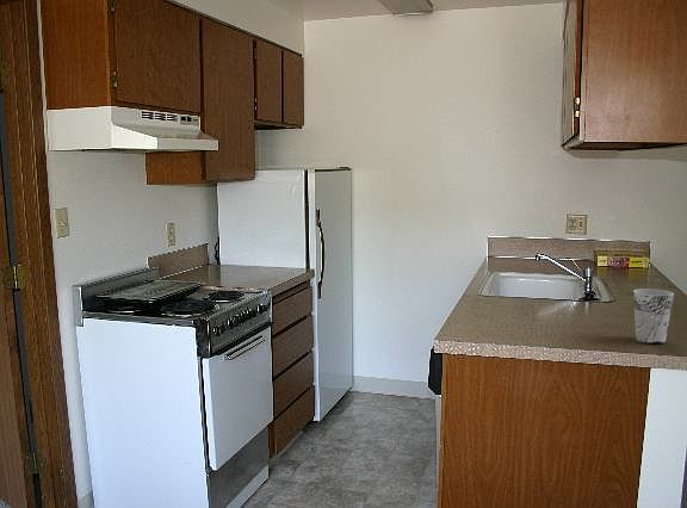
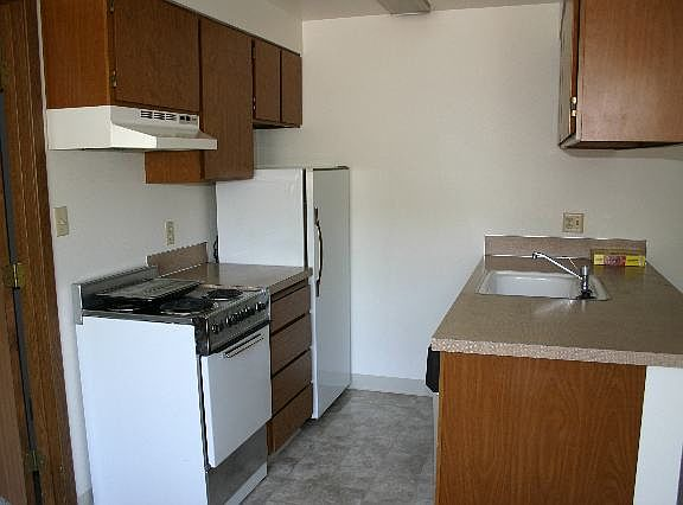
- cup (651, 316)
